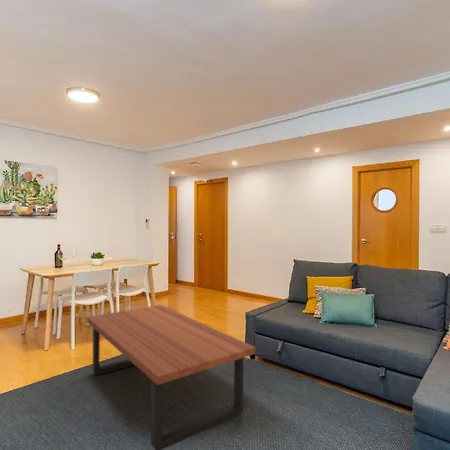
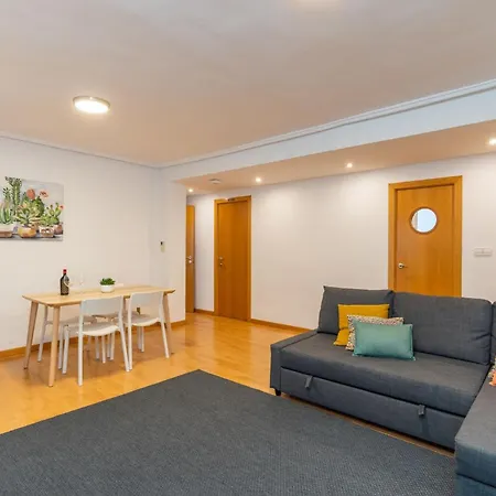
- coffee table (159, 360)
